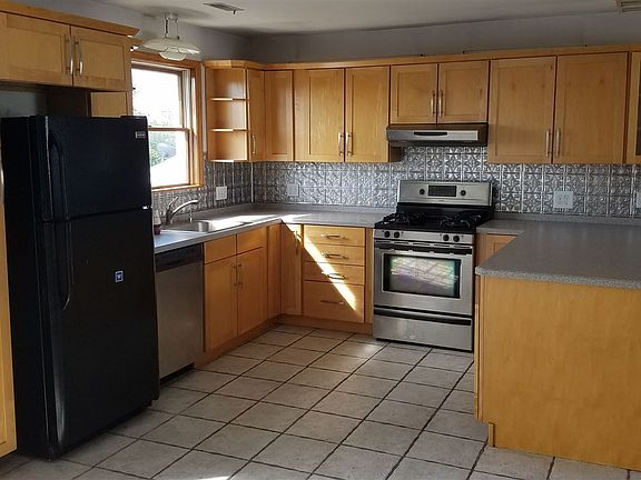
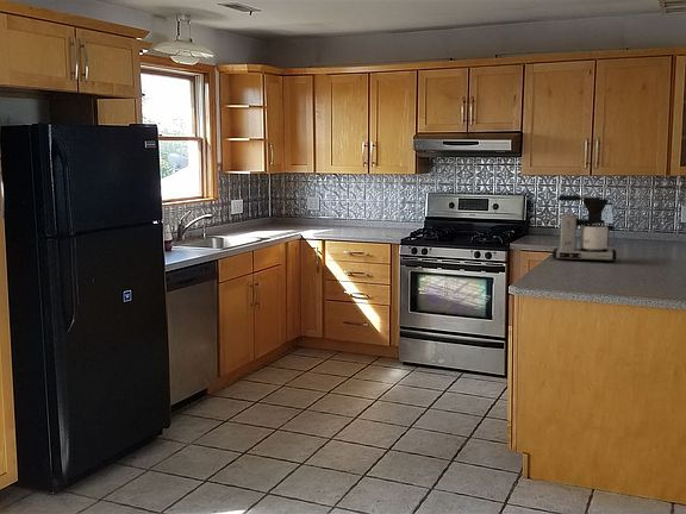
+ coffee maker (585, 227)
